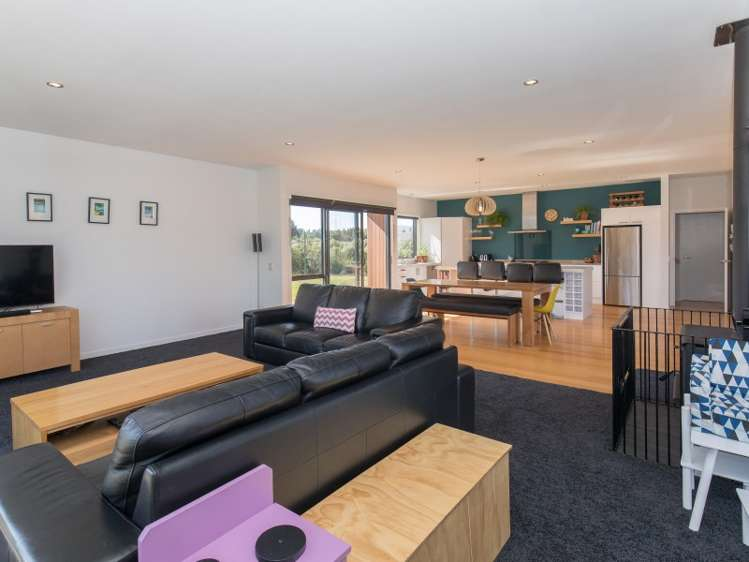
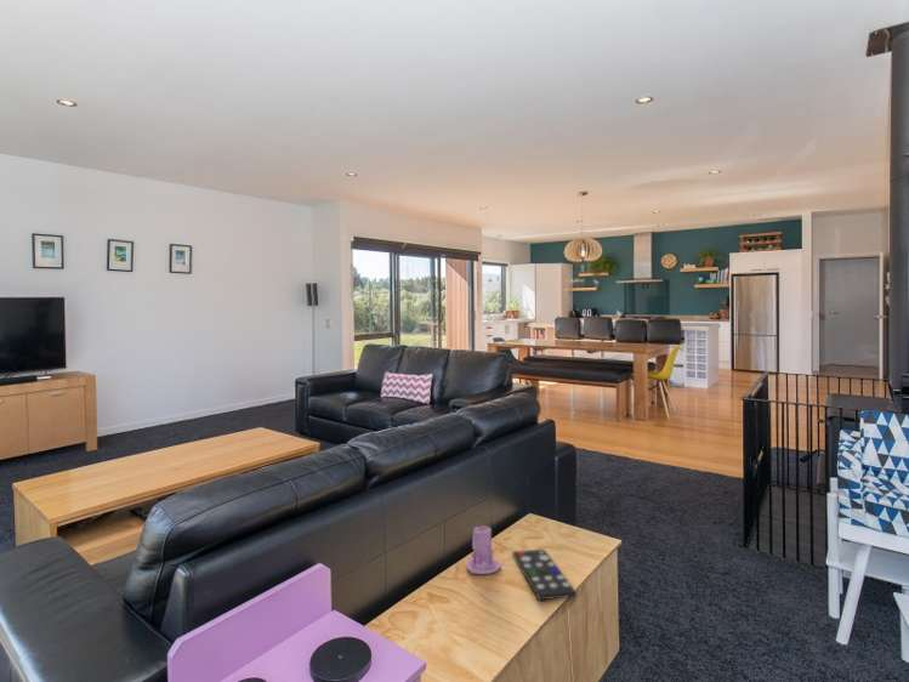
+ candle (483, 544)
+ remote control (541, 570)
